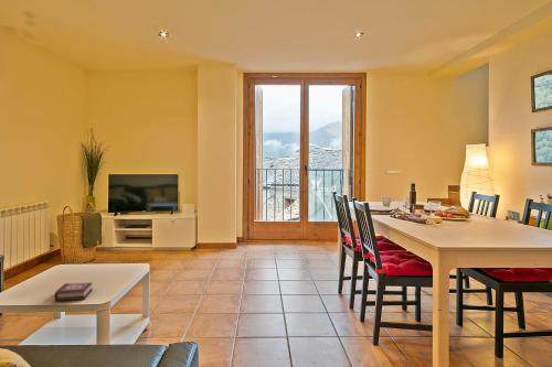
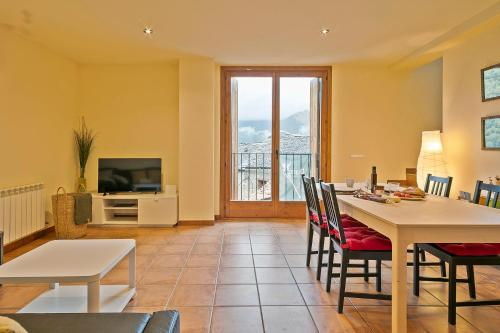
- book (74, 290)
